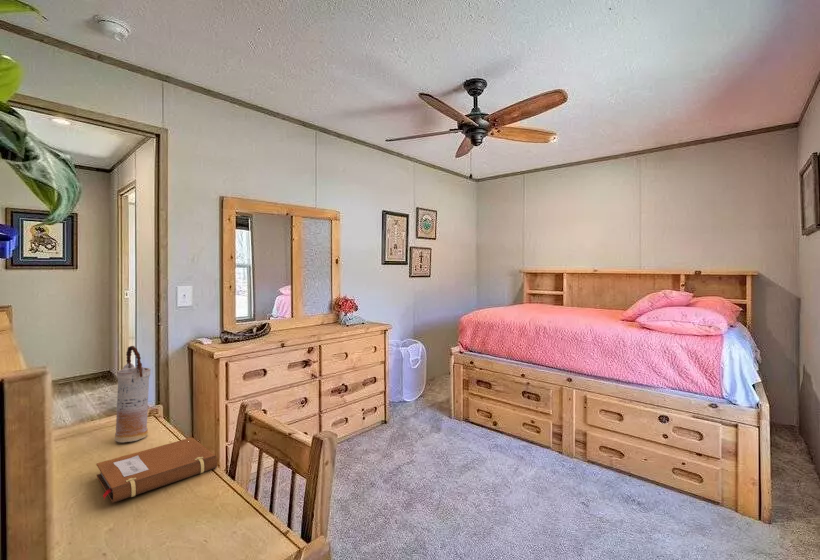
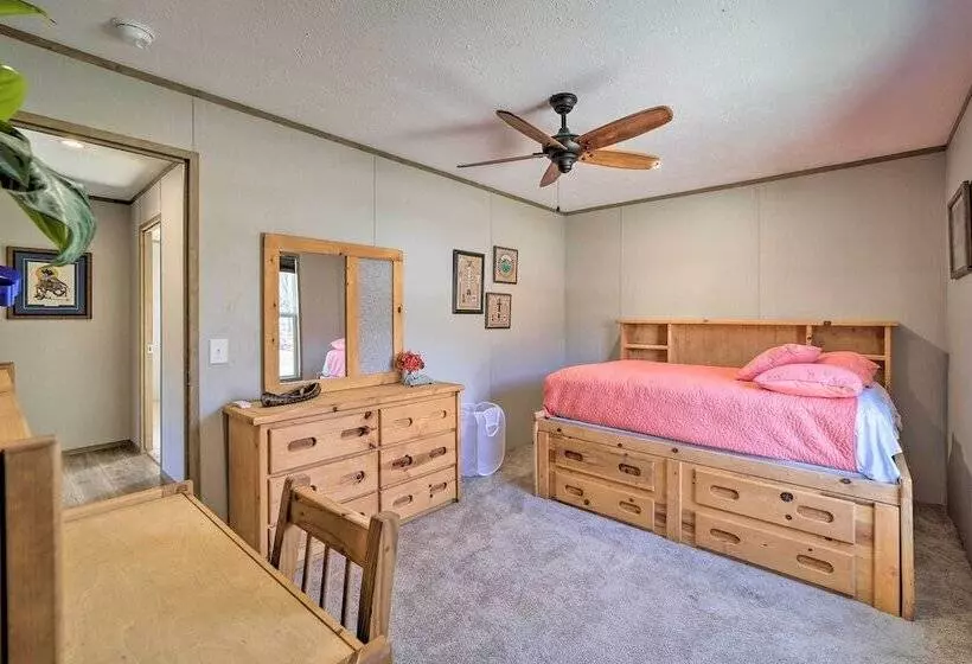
- notebook (155, 466)
- vase (133, 391)
